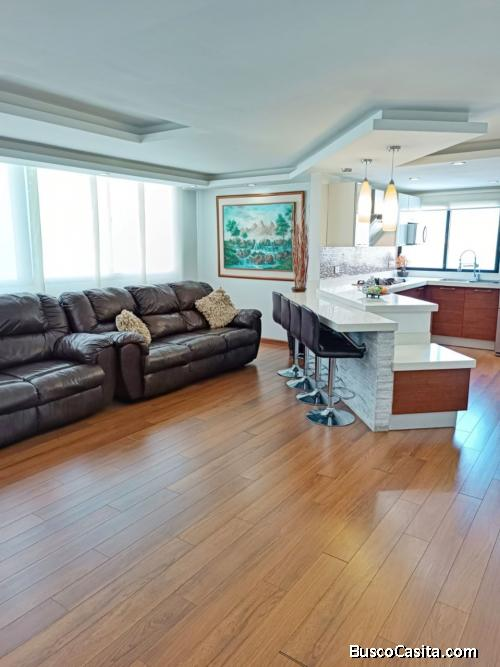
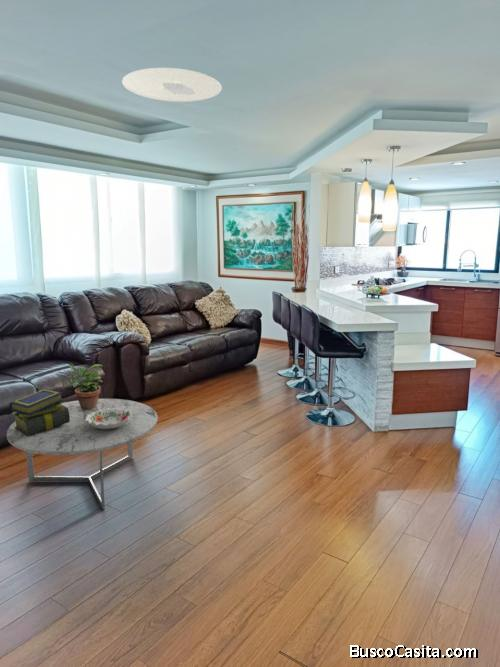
+ potted plant (82, 386)
+ ceiling light (172, 81)
+ stack of books (39, 410)
+ decorative bowl (109, 420)
+ coffee table (87, 451)
